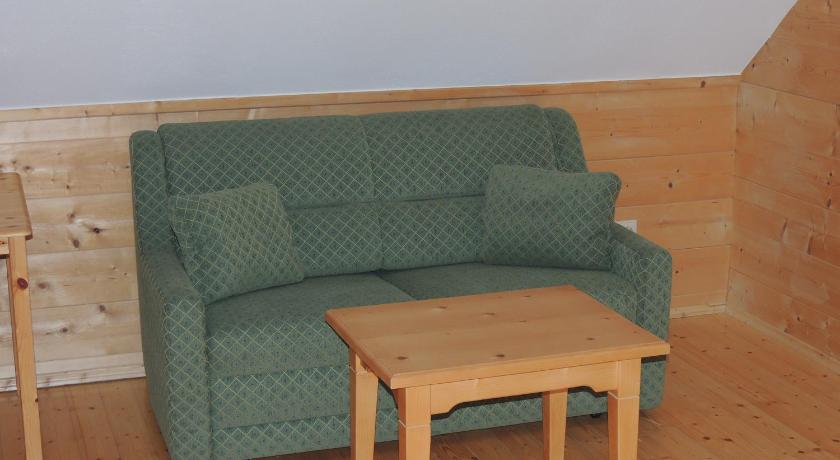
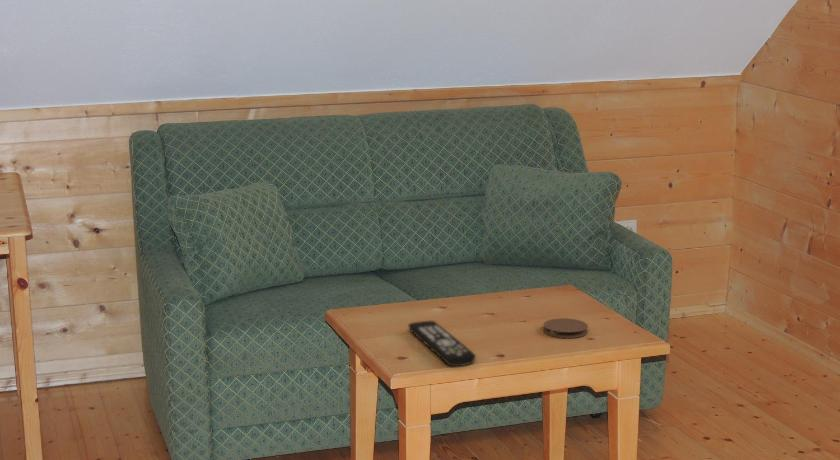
+ coaster (565, 327)
+ remote control (440, 342)
